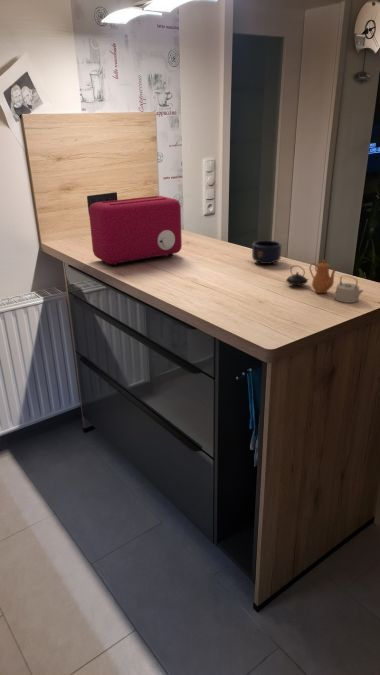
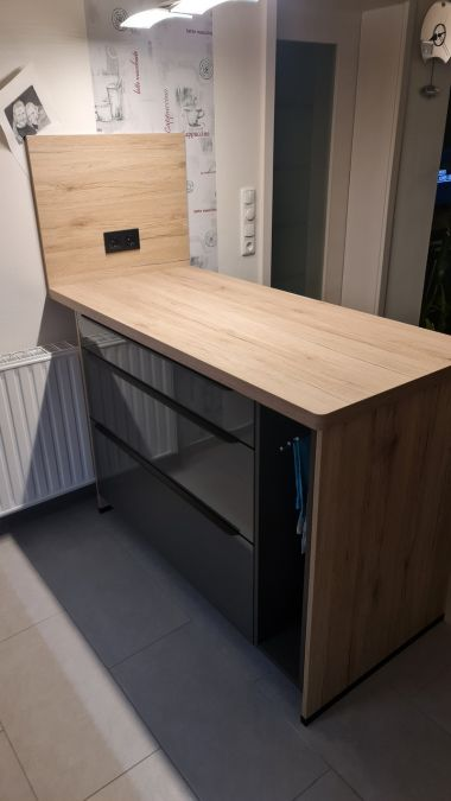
- teapot (324, 276)
- toaster (137, 230)
- mug (267, 252)
